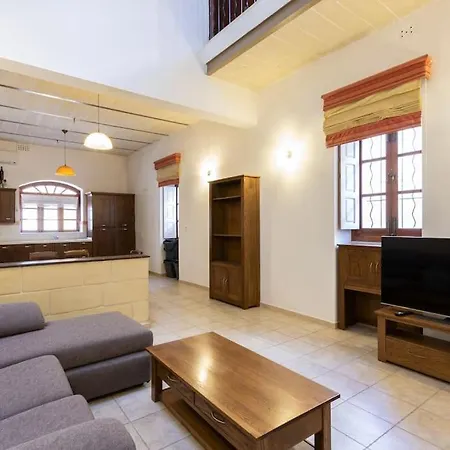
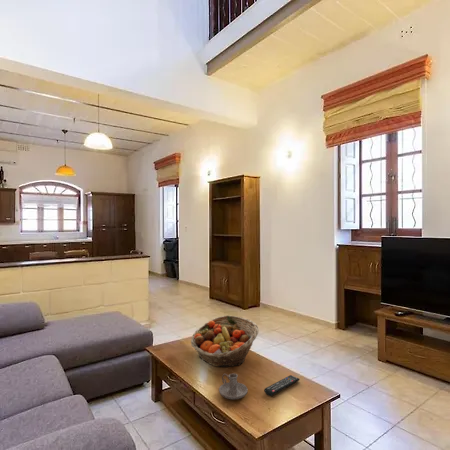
+ candle holder (231, 383)
+ remote control (282, 385)
+ fruit basket (224, 339)
